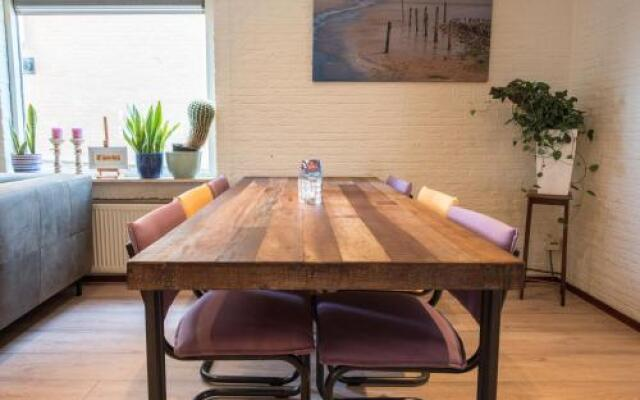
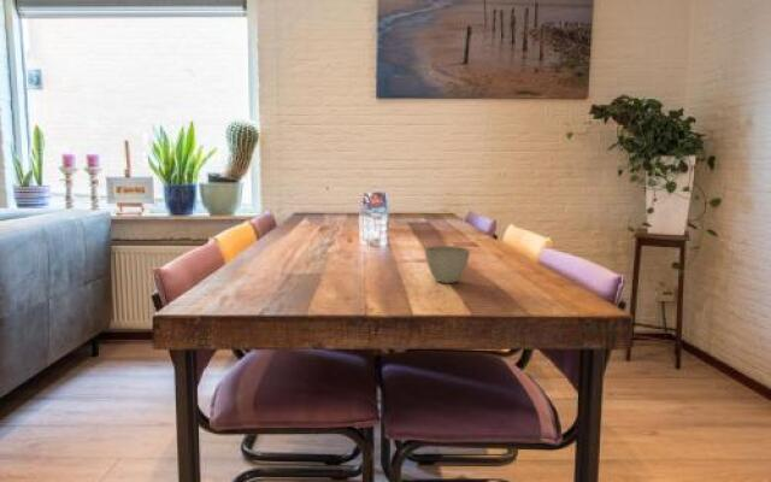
+ flower pot (446, 264)
